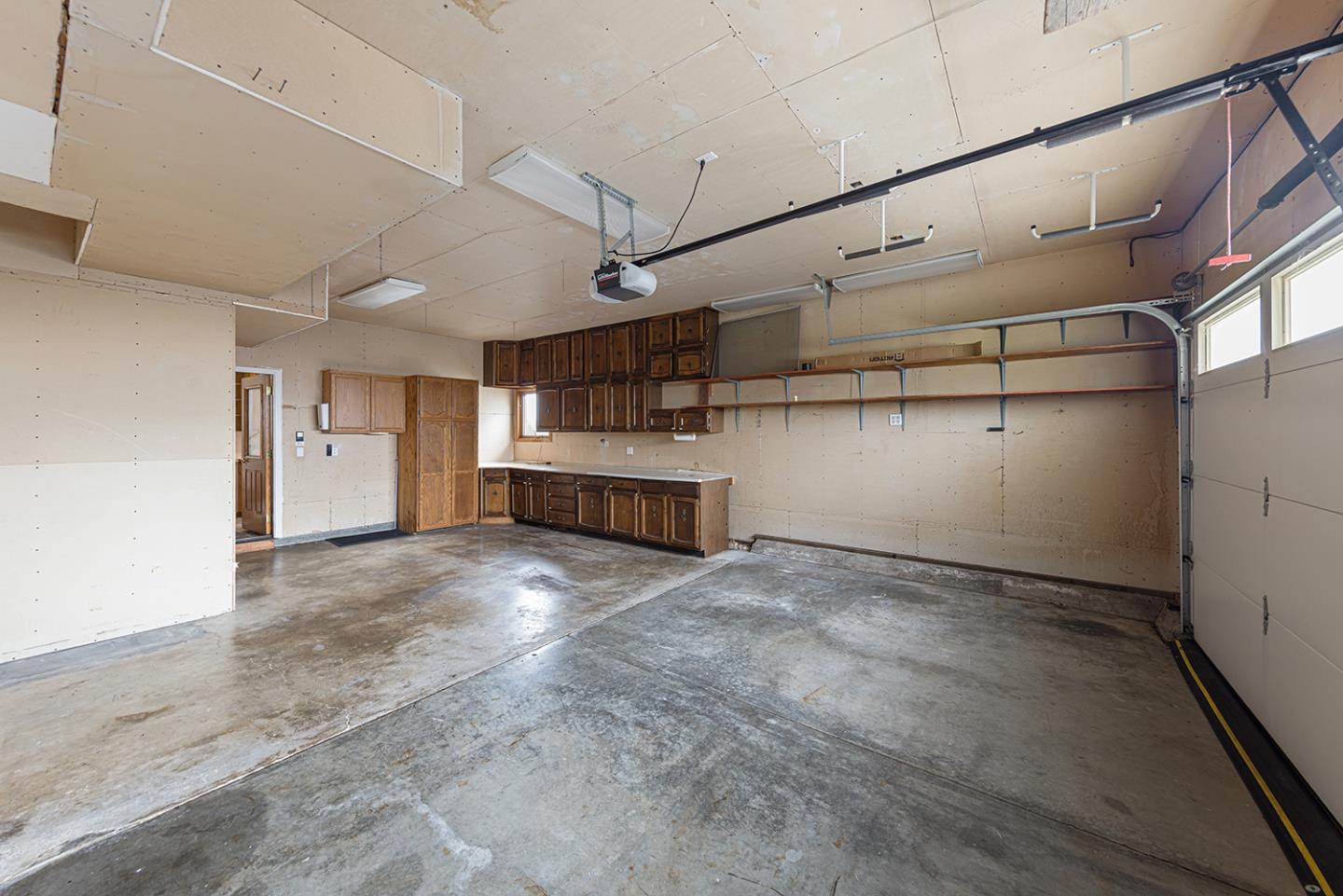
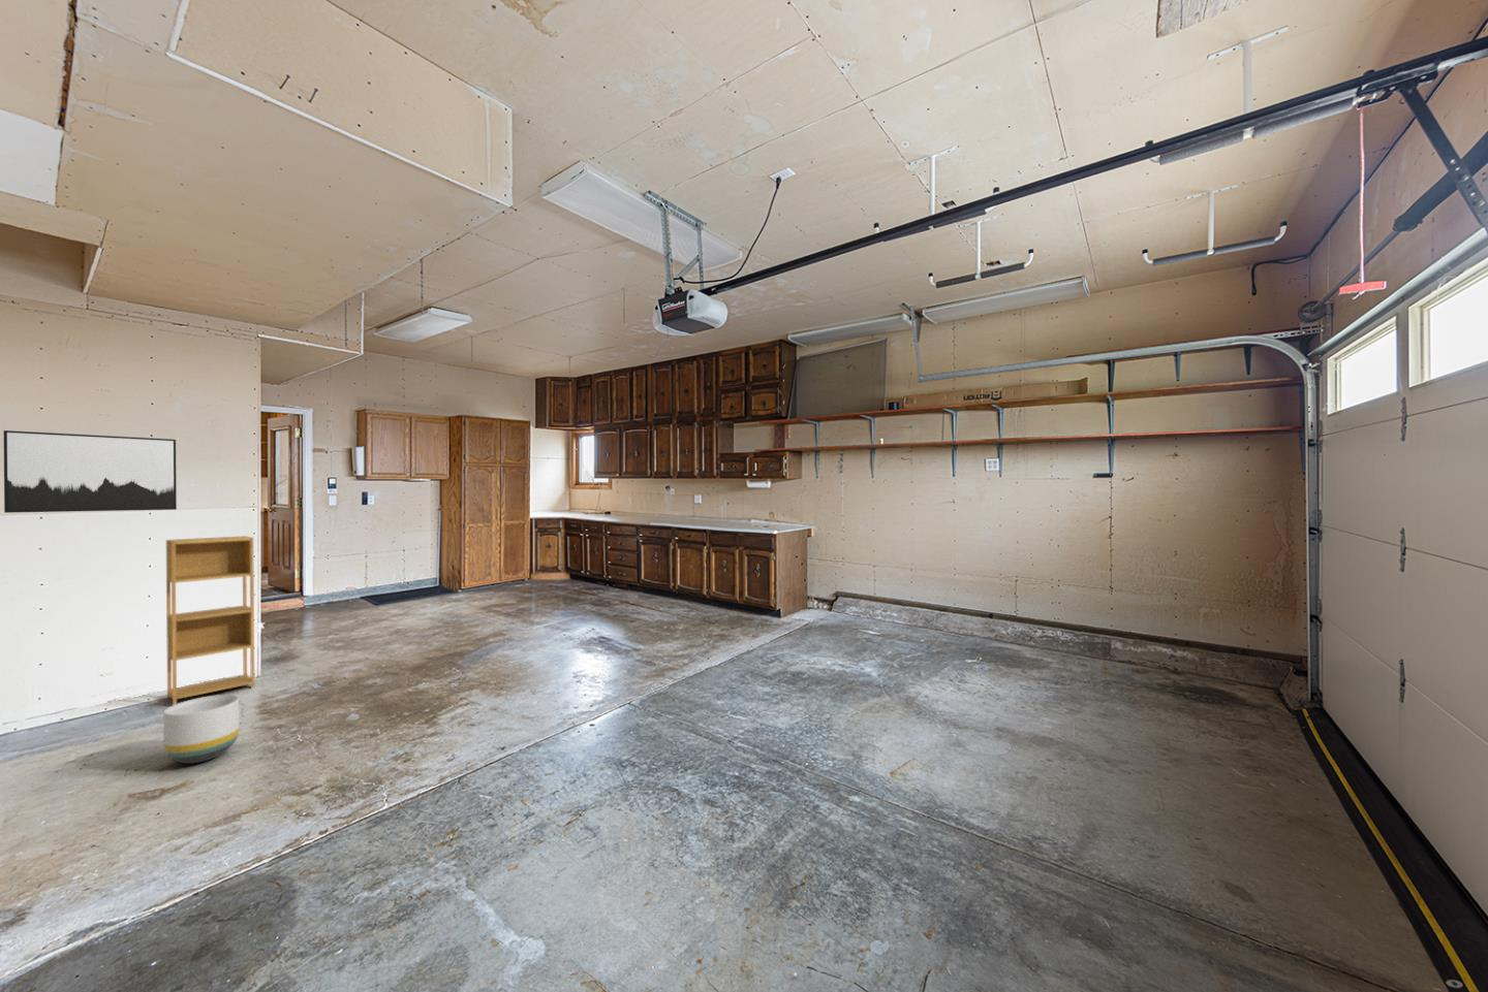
+ shelving unit (211, 616)
+ planter (203, 731)
+ wall art (96, 473)
